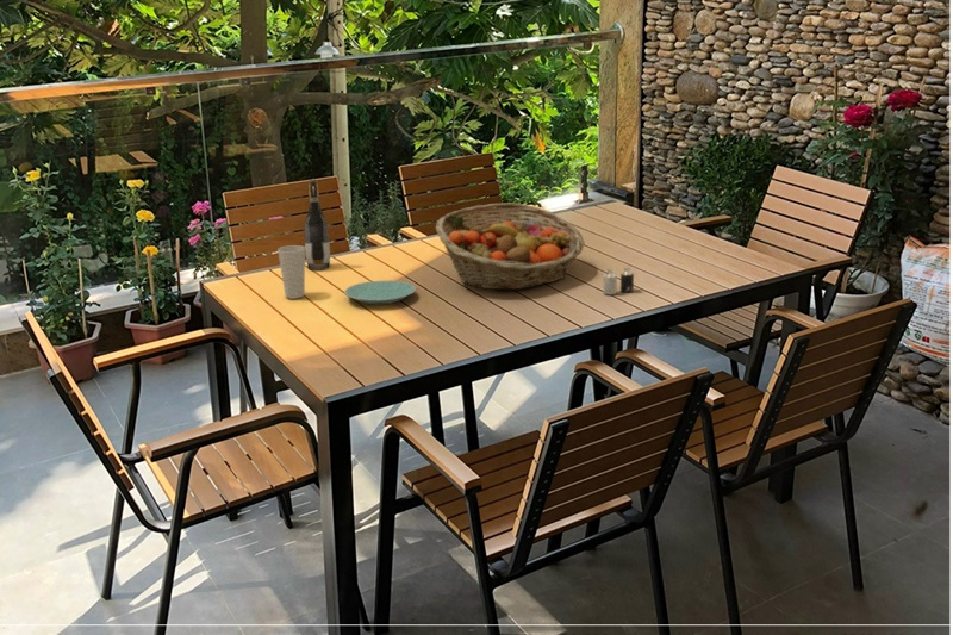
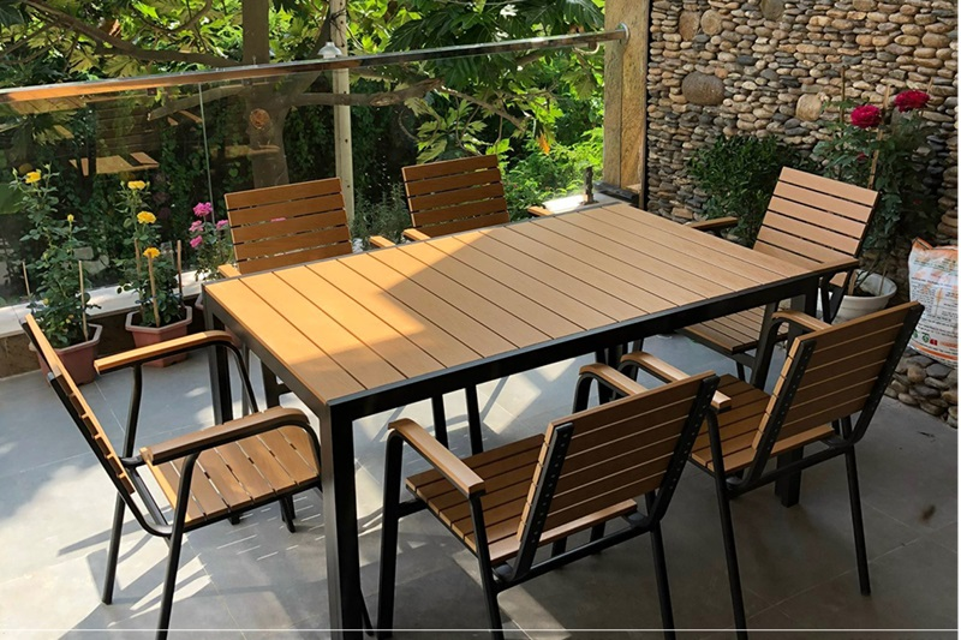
- plate (380, 293)
- cup (293, 272)
- fruit basket (510, 245)
- wine bottle (316, 224)
- candle (621, 280)
